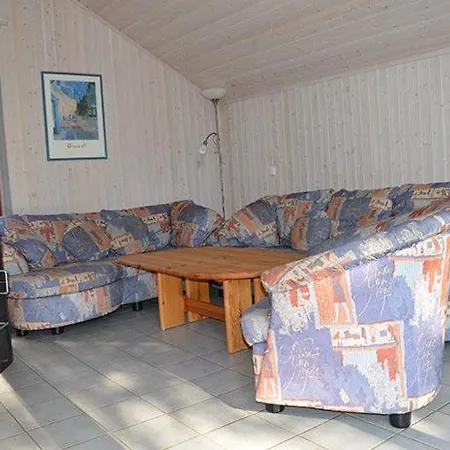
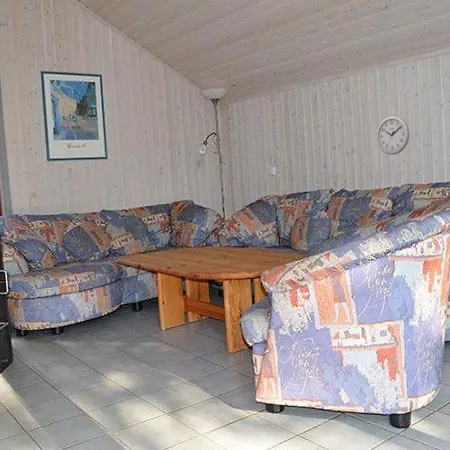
+ wall clock (391, 135)
